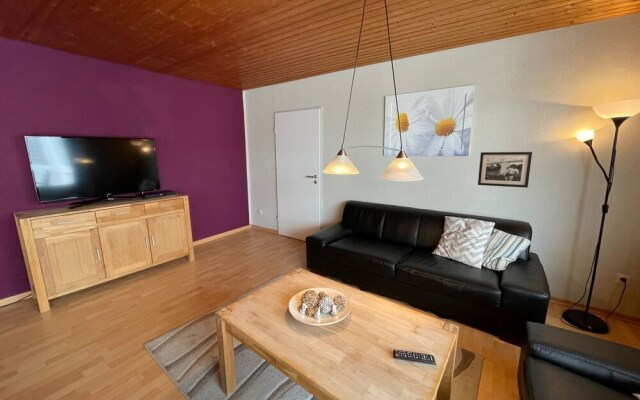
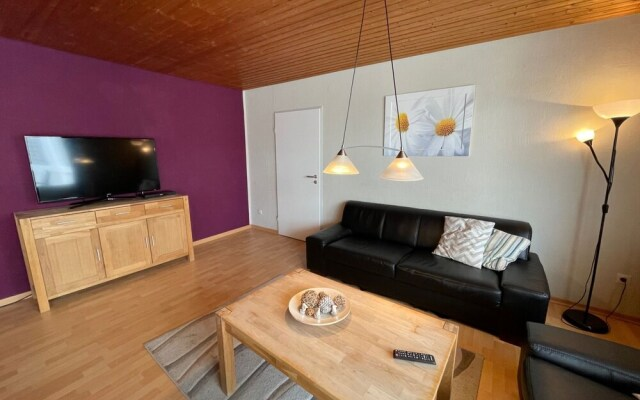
- picture frame (503, 169)
